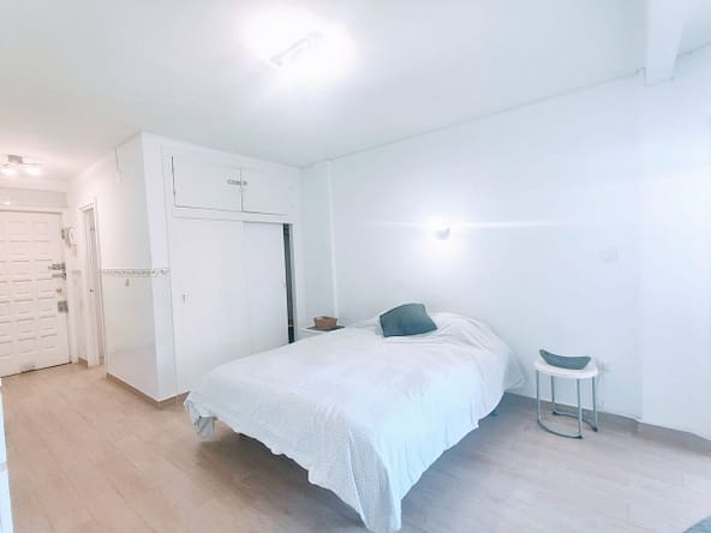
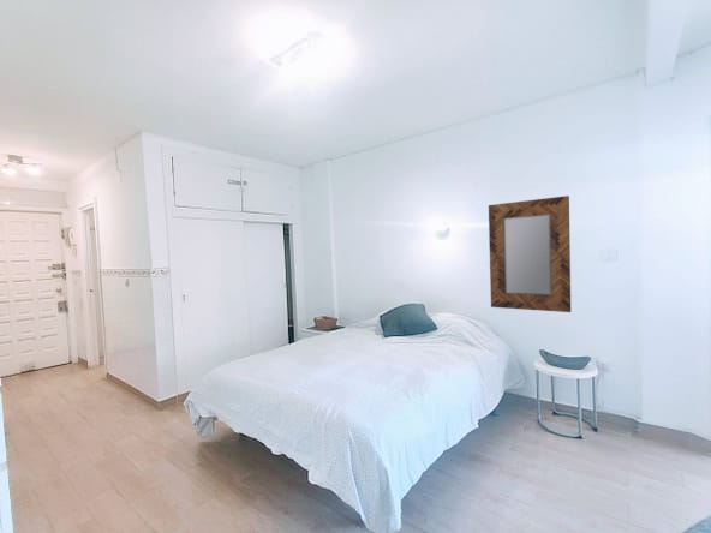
+ home mirror (527, 254)
